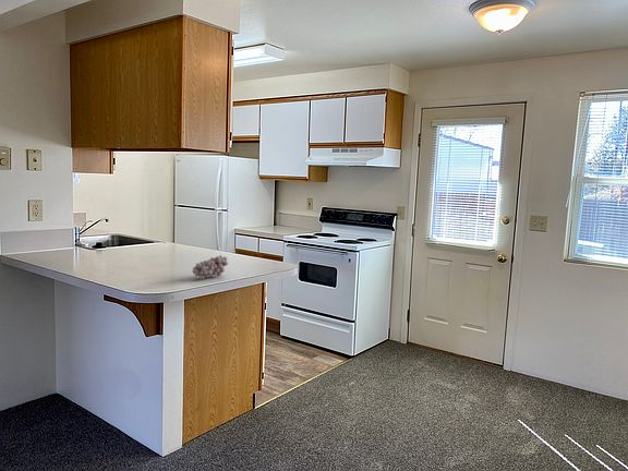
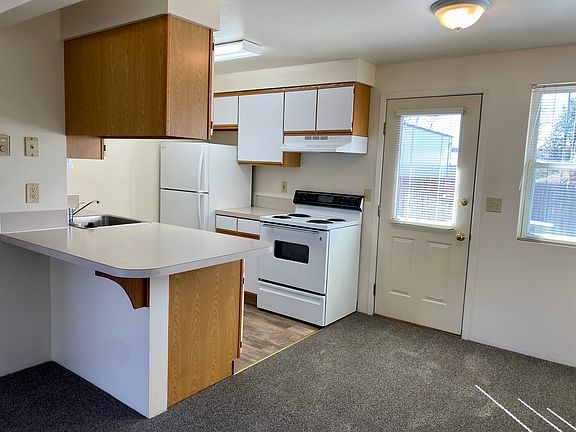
- fruit (208, 266)
